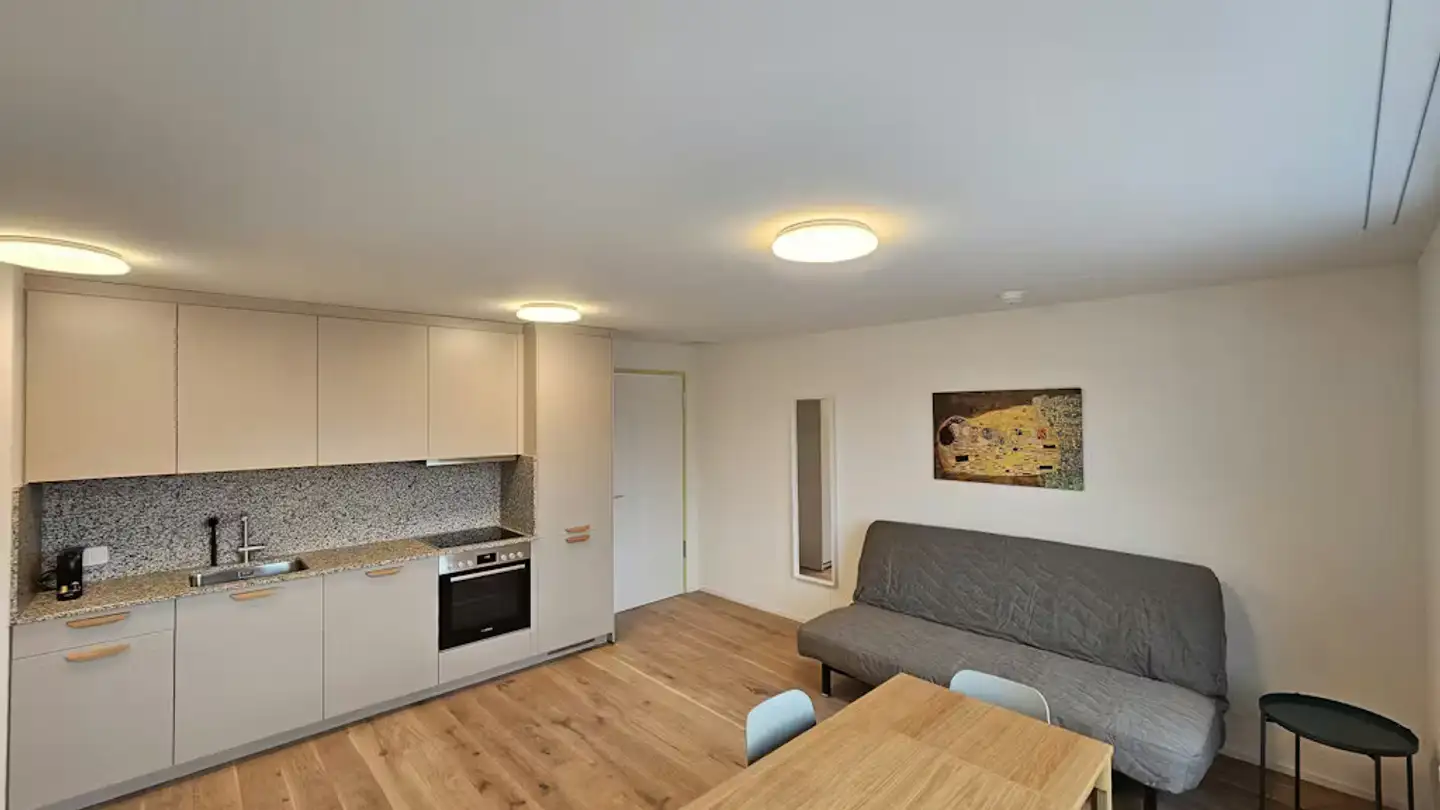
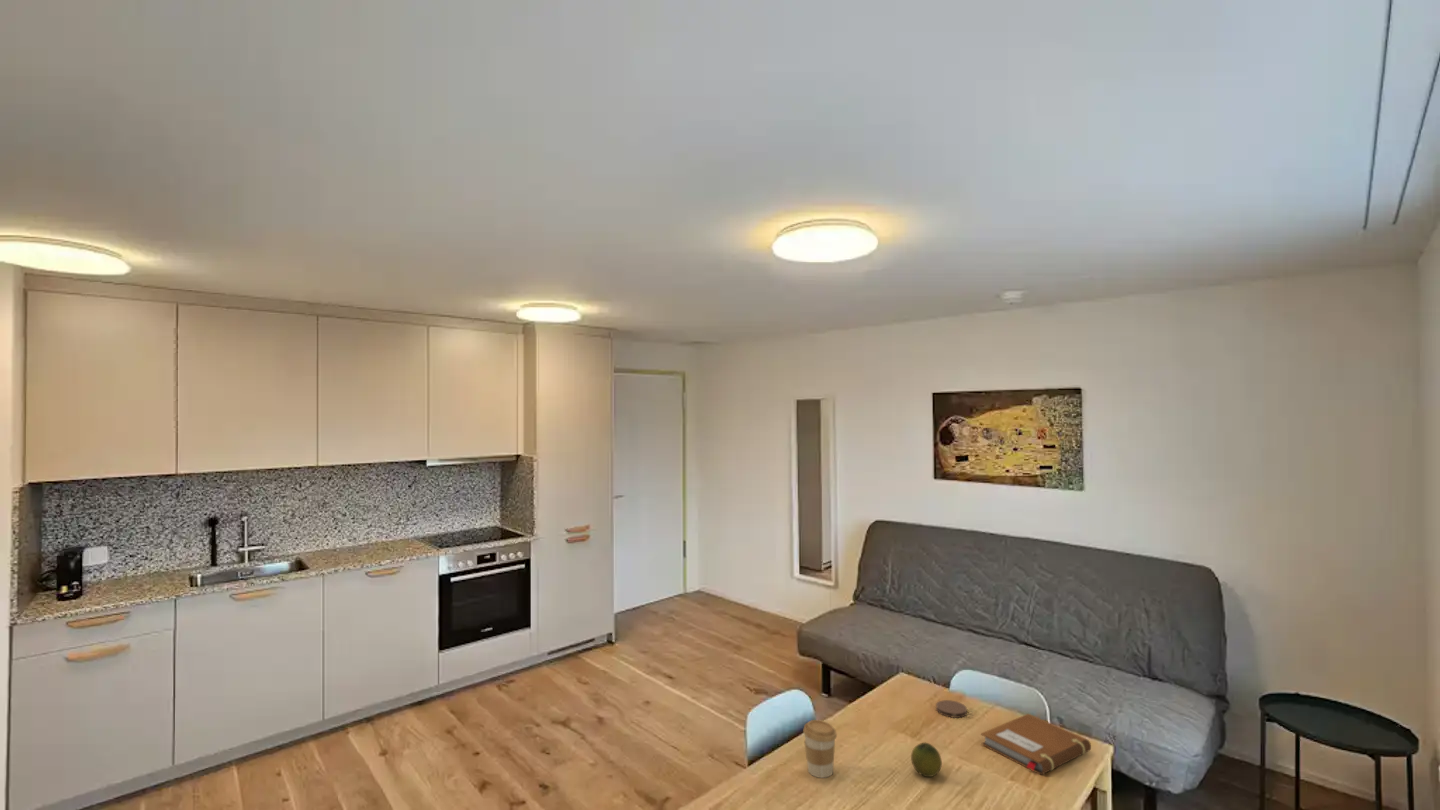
+ notebook (1034, 743)
+ coaster (951, 708)
+ coffee cup (820, 747)
+ fruit (926, 759)
